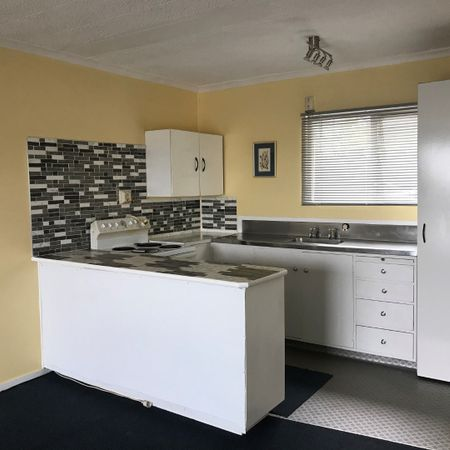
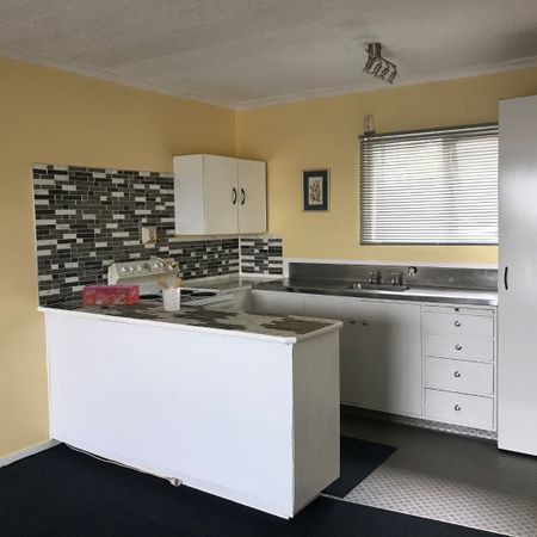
+ utensil holder (168, 294)
+ tissue box (111, 294)
